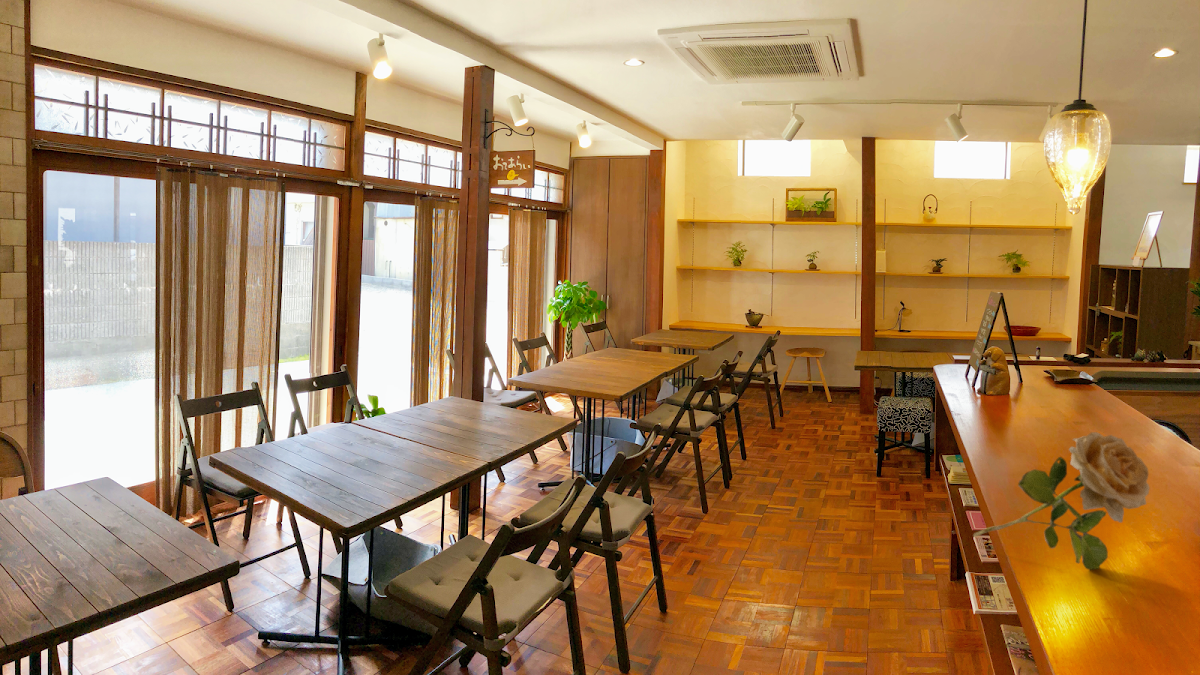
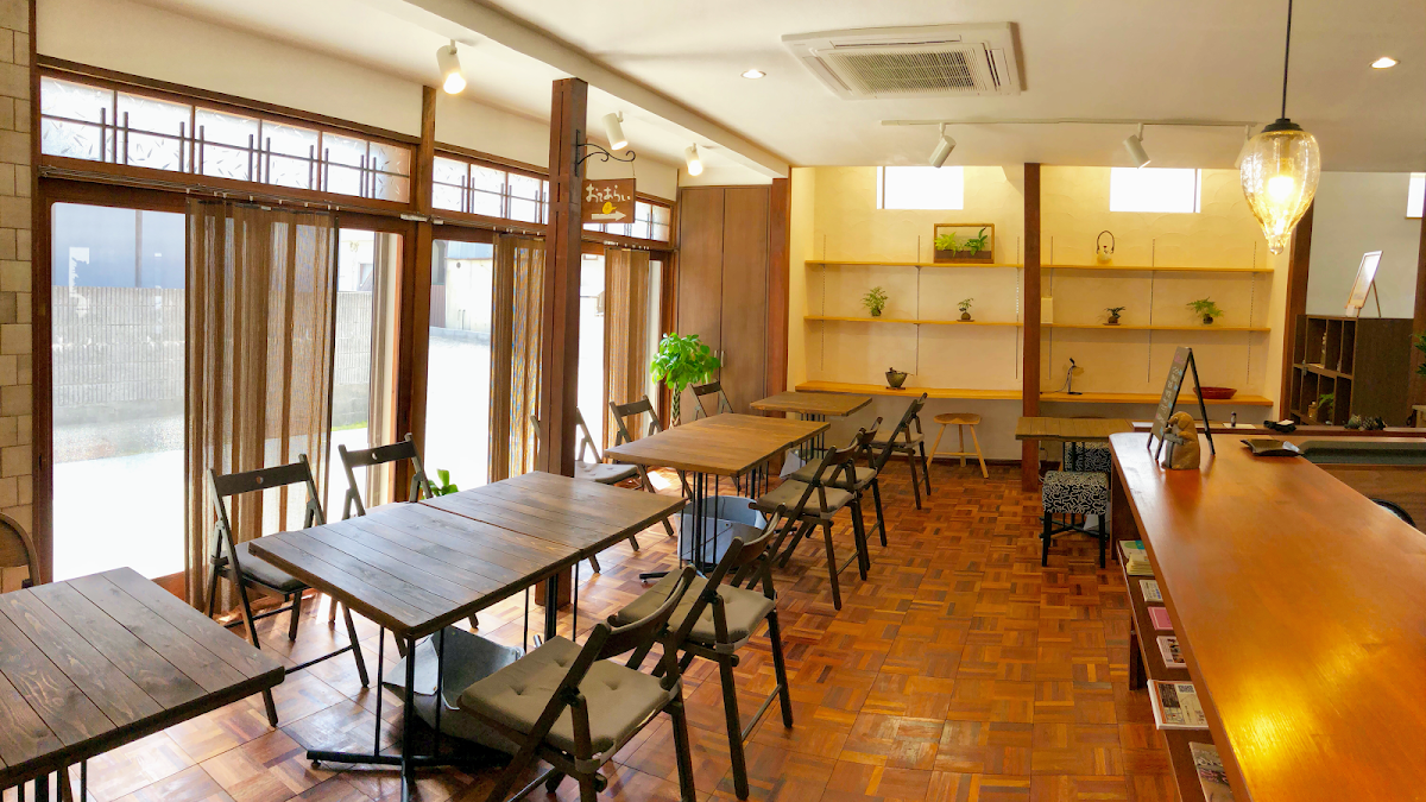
- flower (1054, 501)
